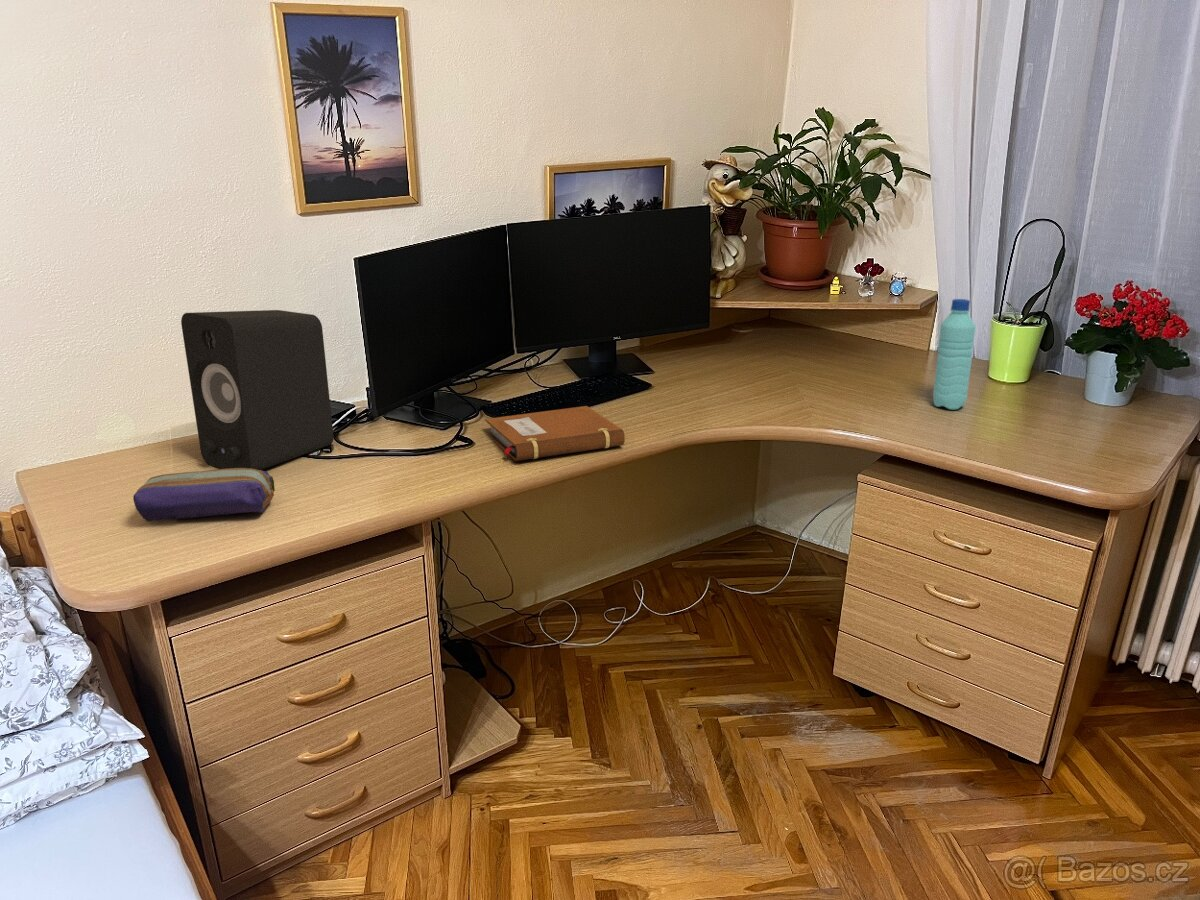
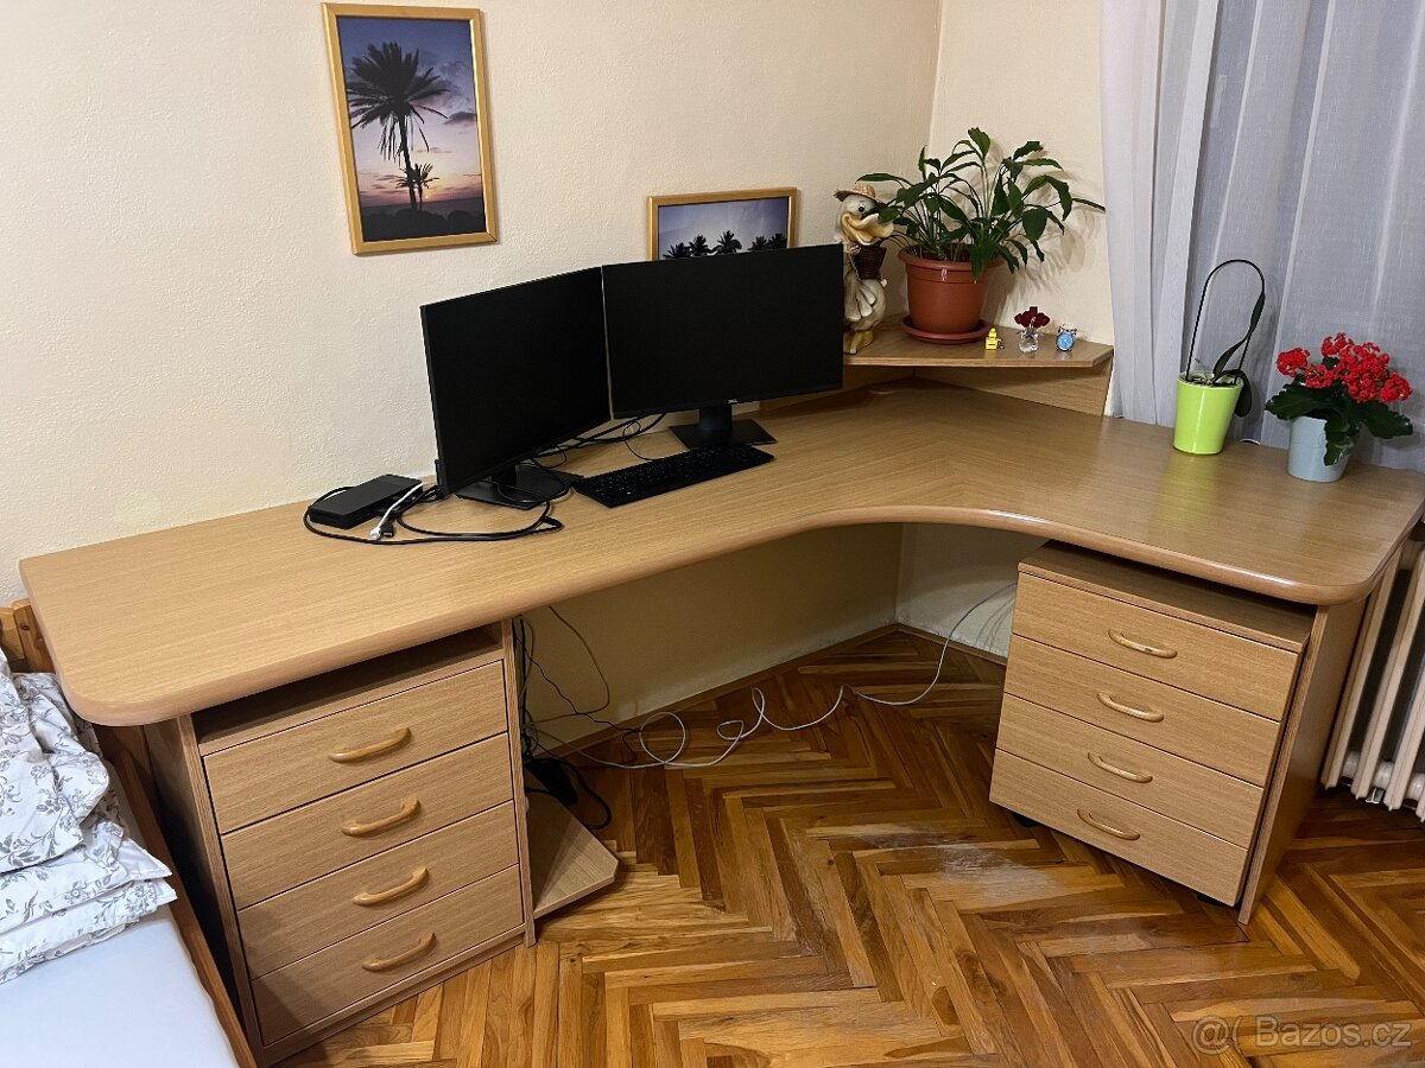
- speaker (258, 383)
- notebook (551, 433)
- pencil case (206, 494)
- water bottle (954, 354)
